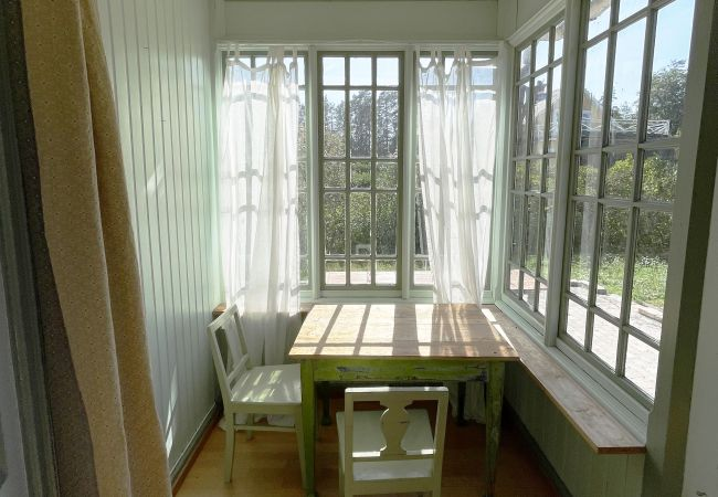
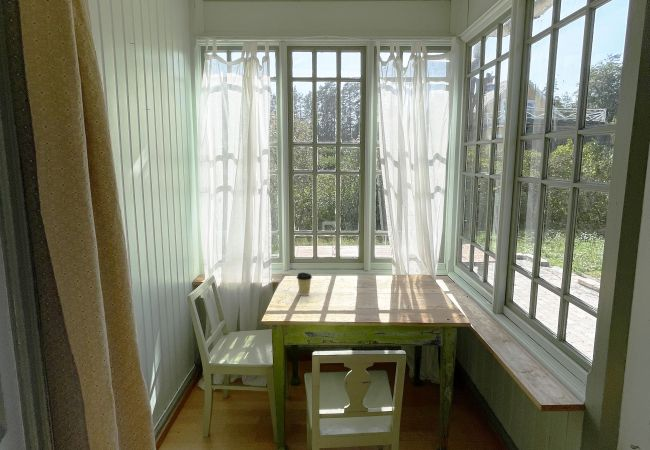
+ coffee cup (304, 284)
